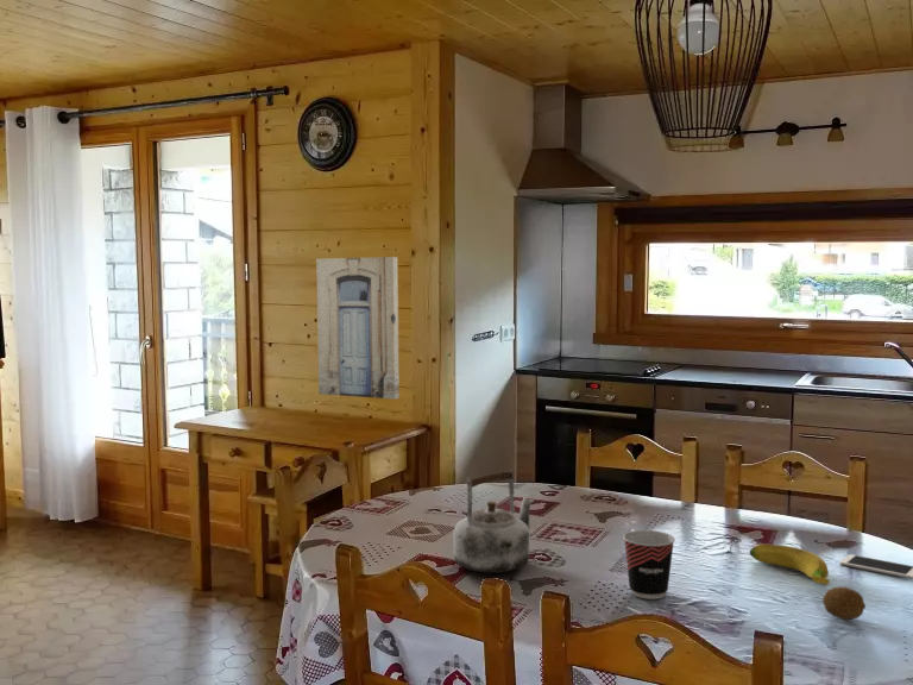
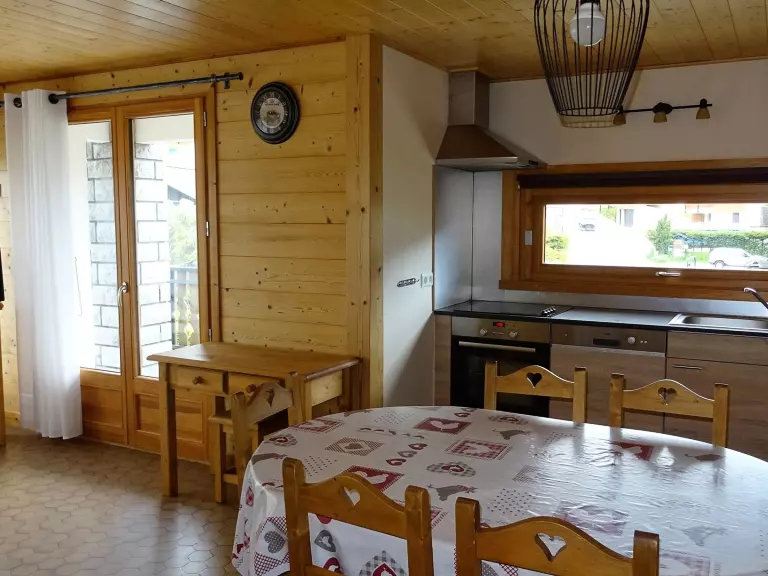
- kettle (498, 517)
- fruit (843, 603)
- banana (789, 564)
- wall art (357, 327)
- cup (648, 565)
- cell phone (881, 566)
